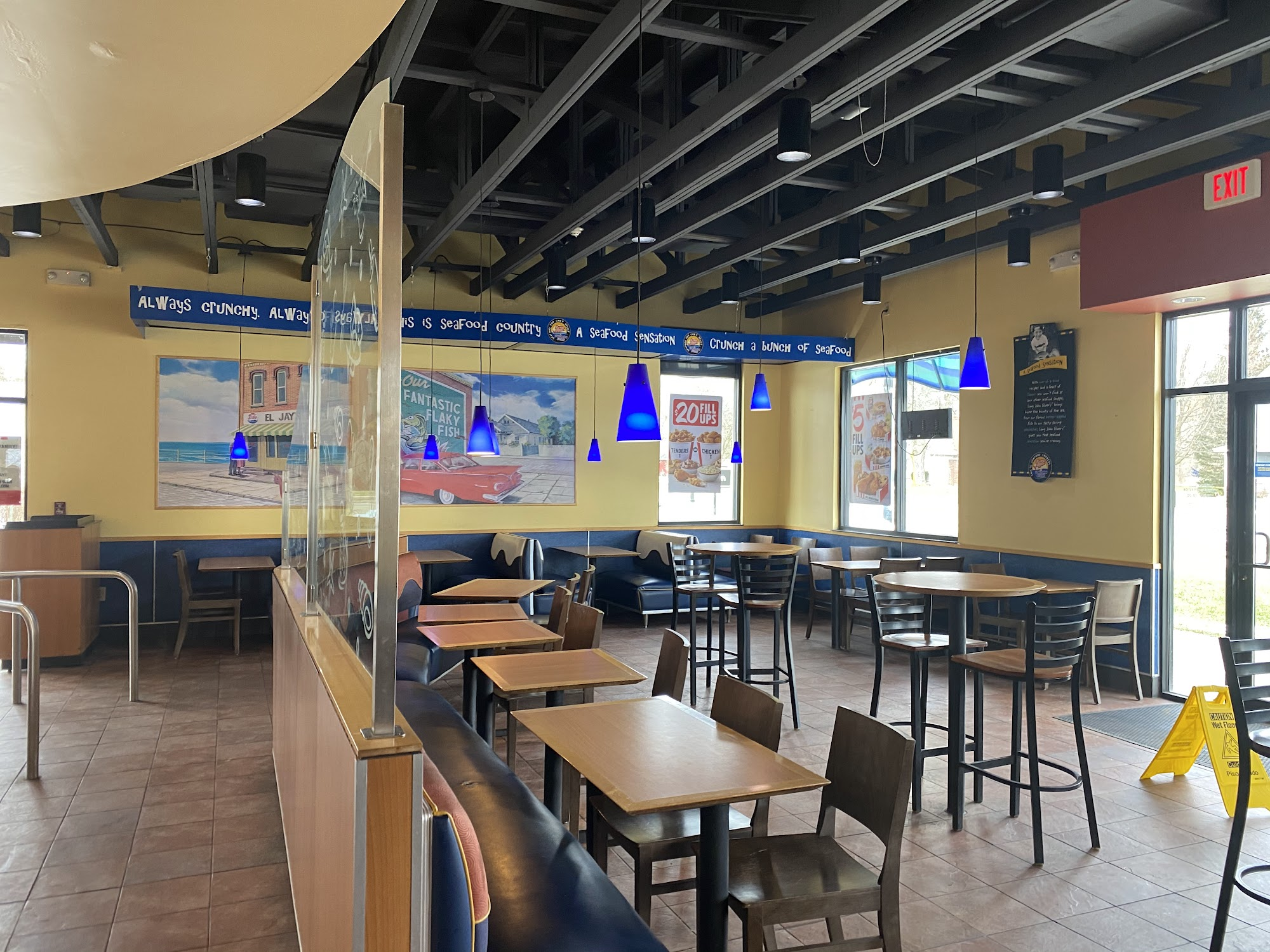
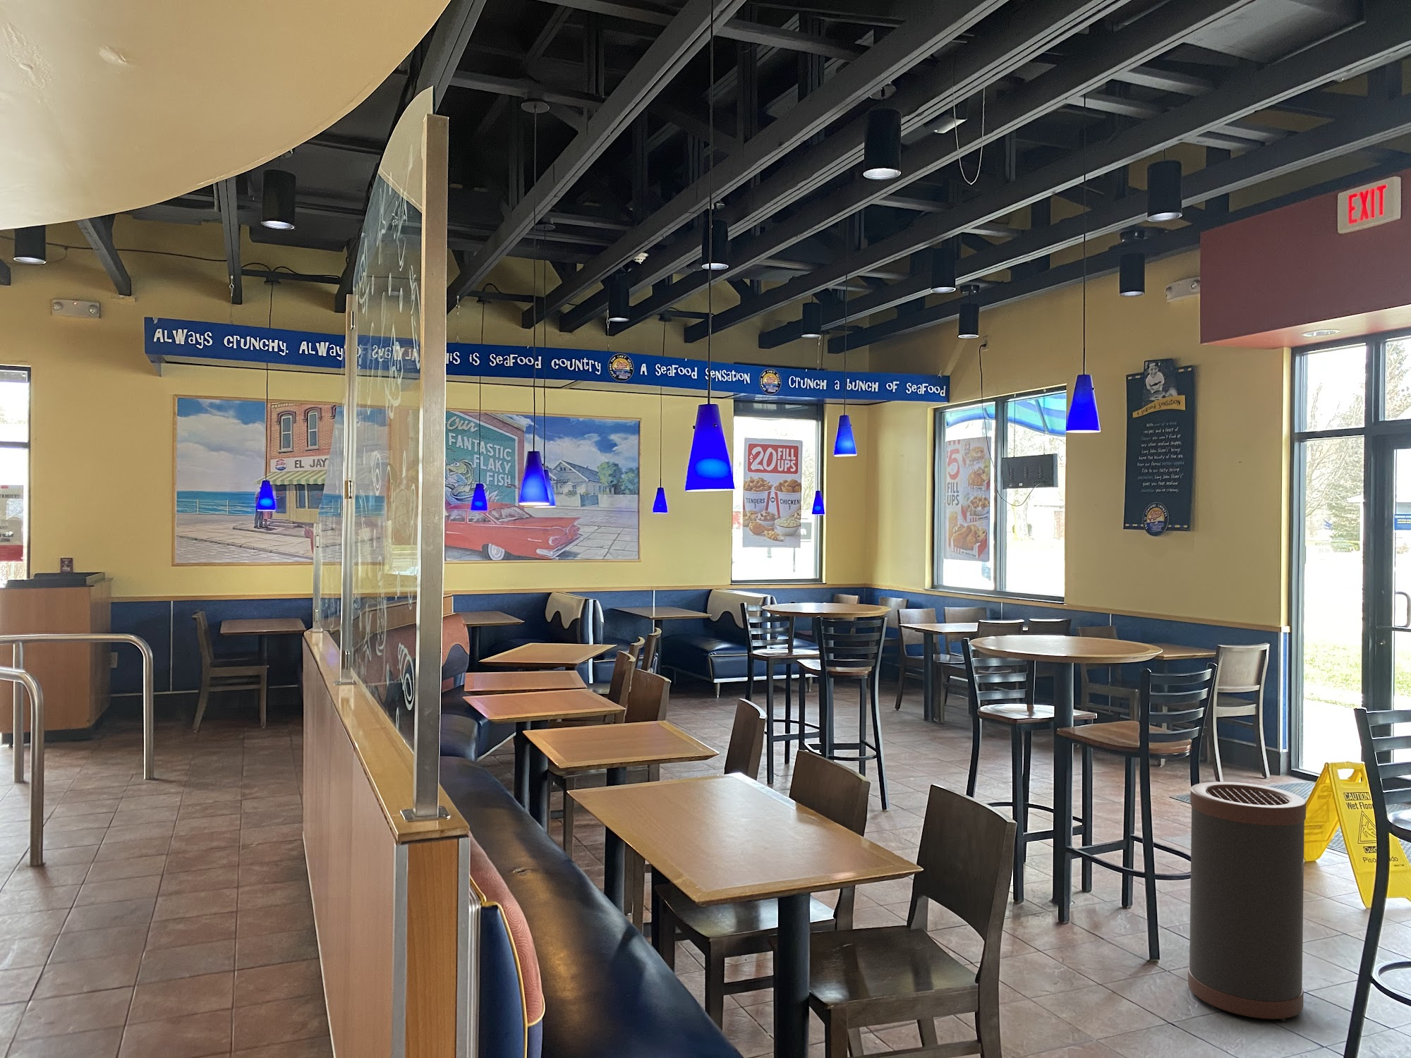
+ trash can (1245, 897)
